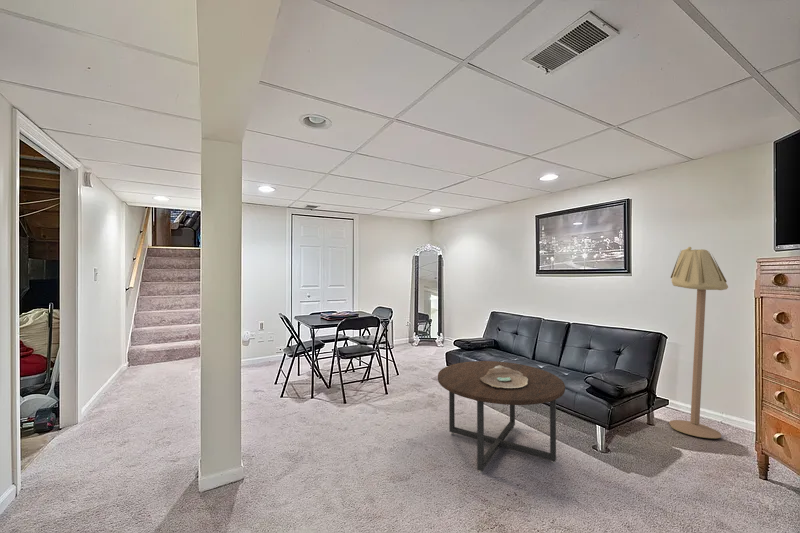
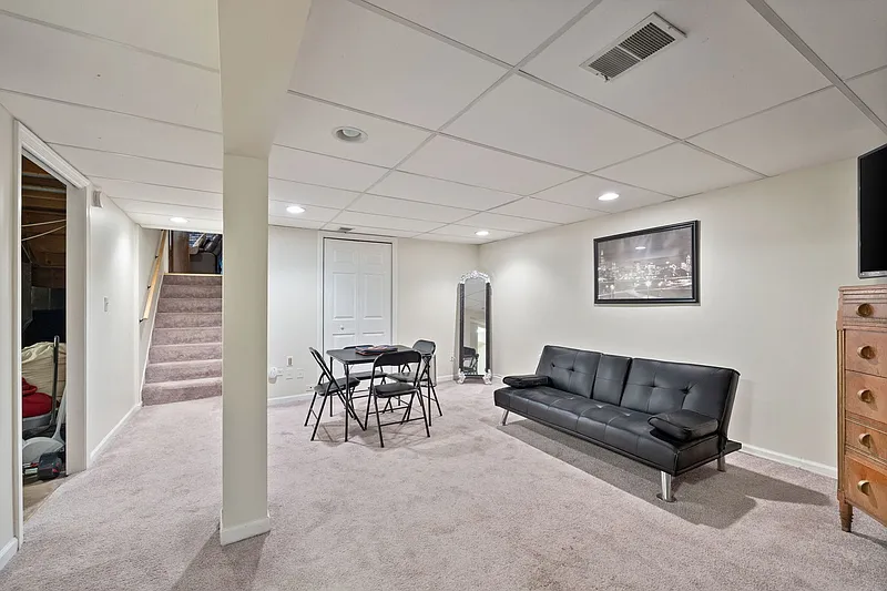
- decorative bowl (503, 376)
- floor lamp (698, 337)
- coffee table (498, 403)
